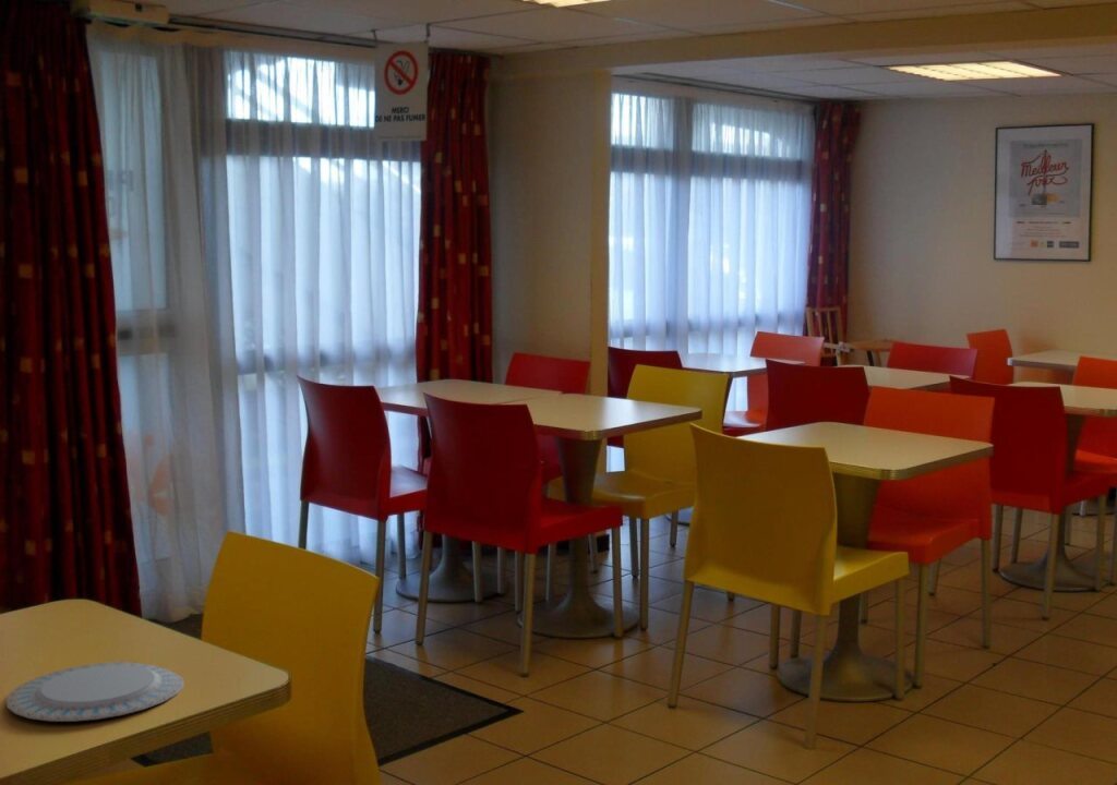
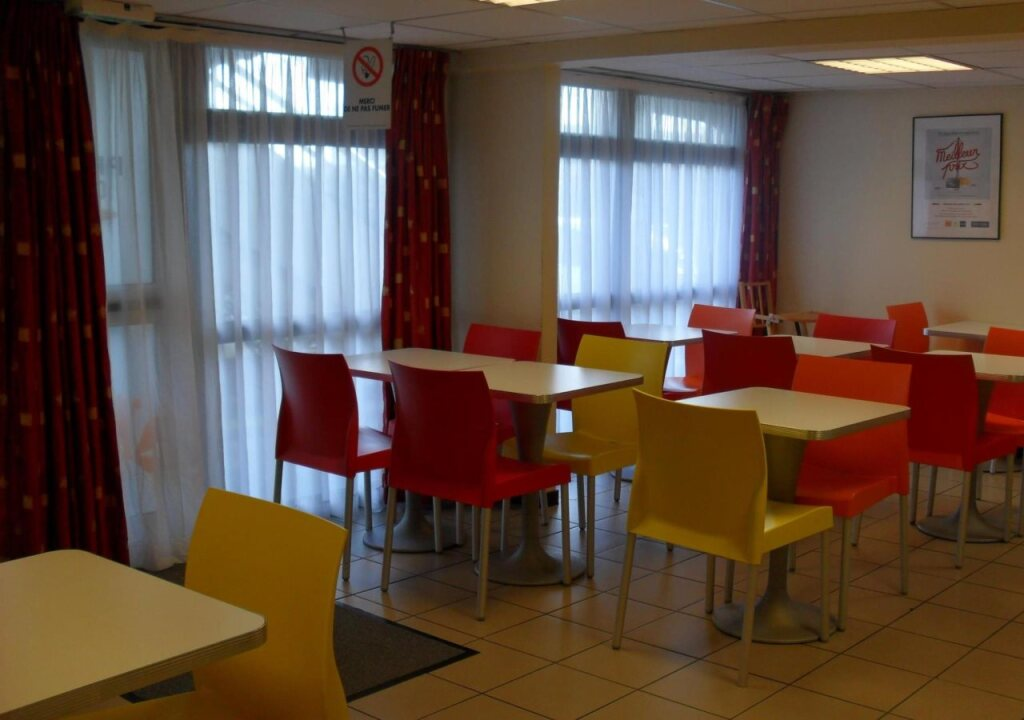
- chinaware (98, 686)
